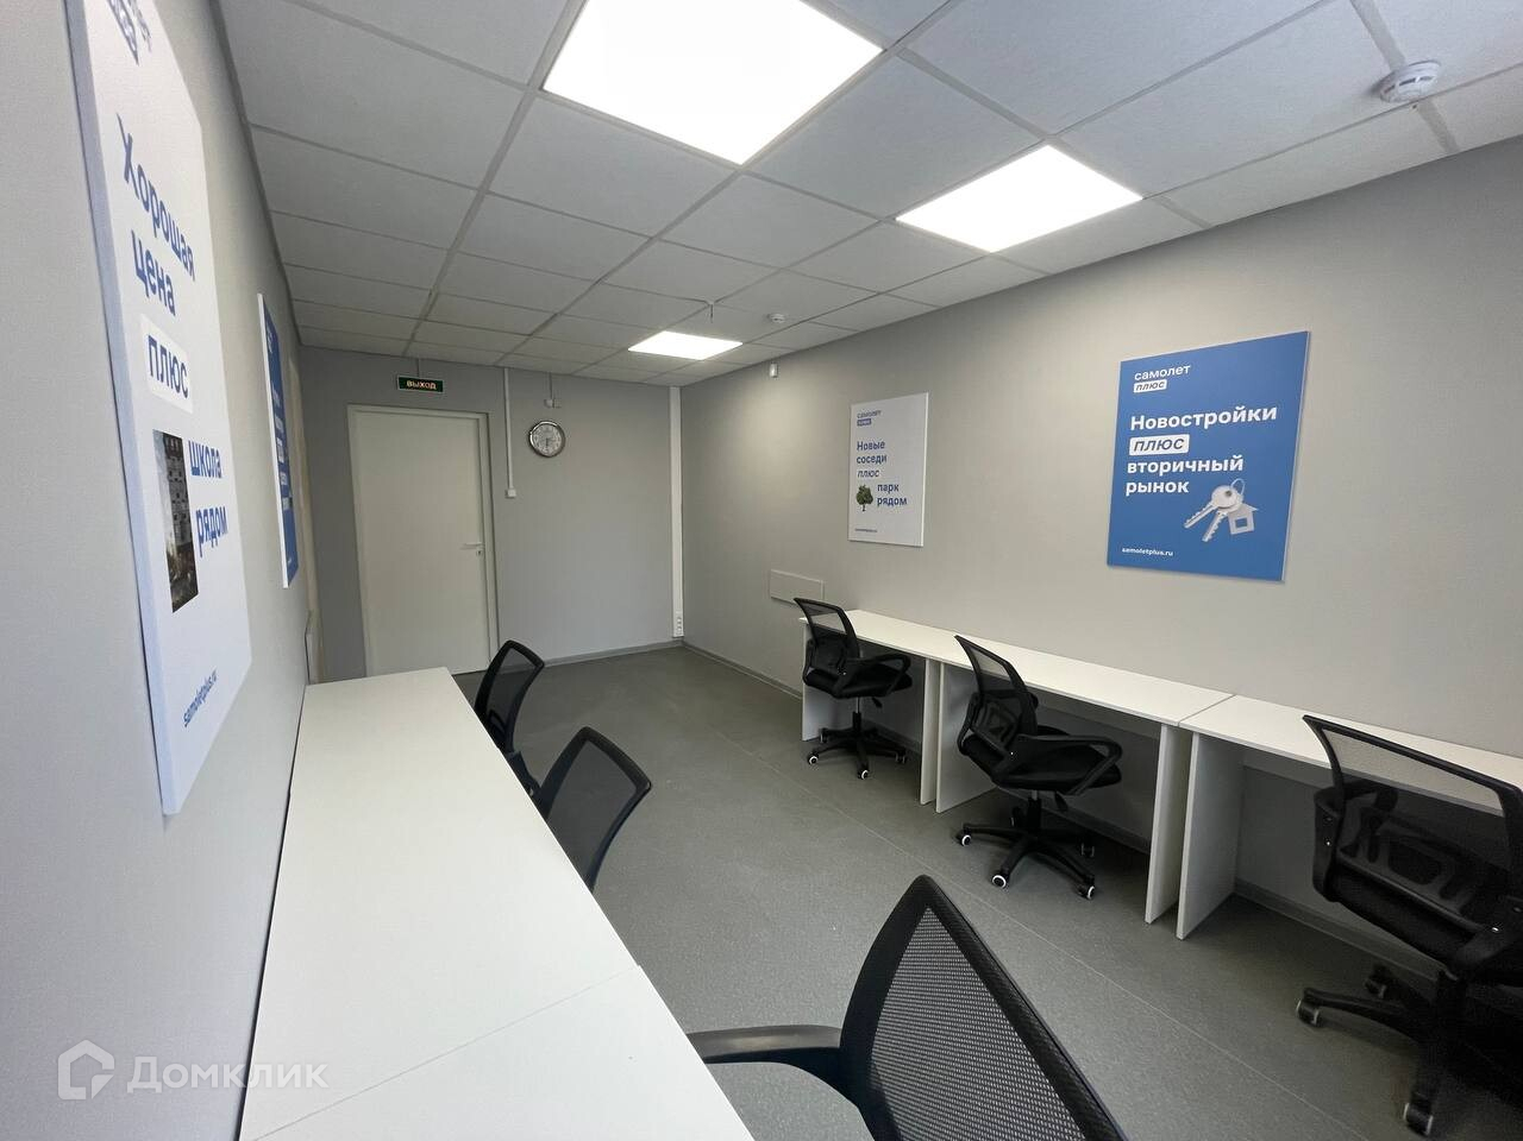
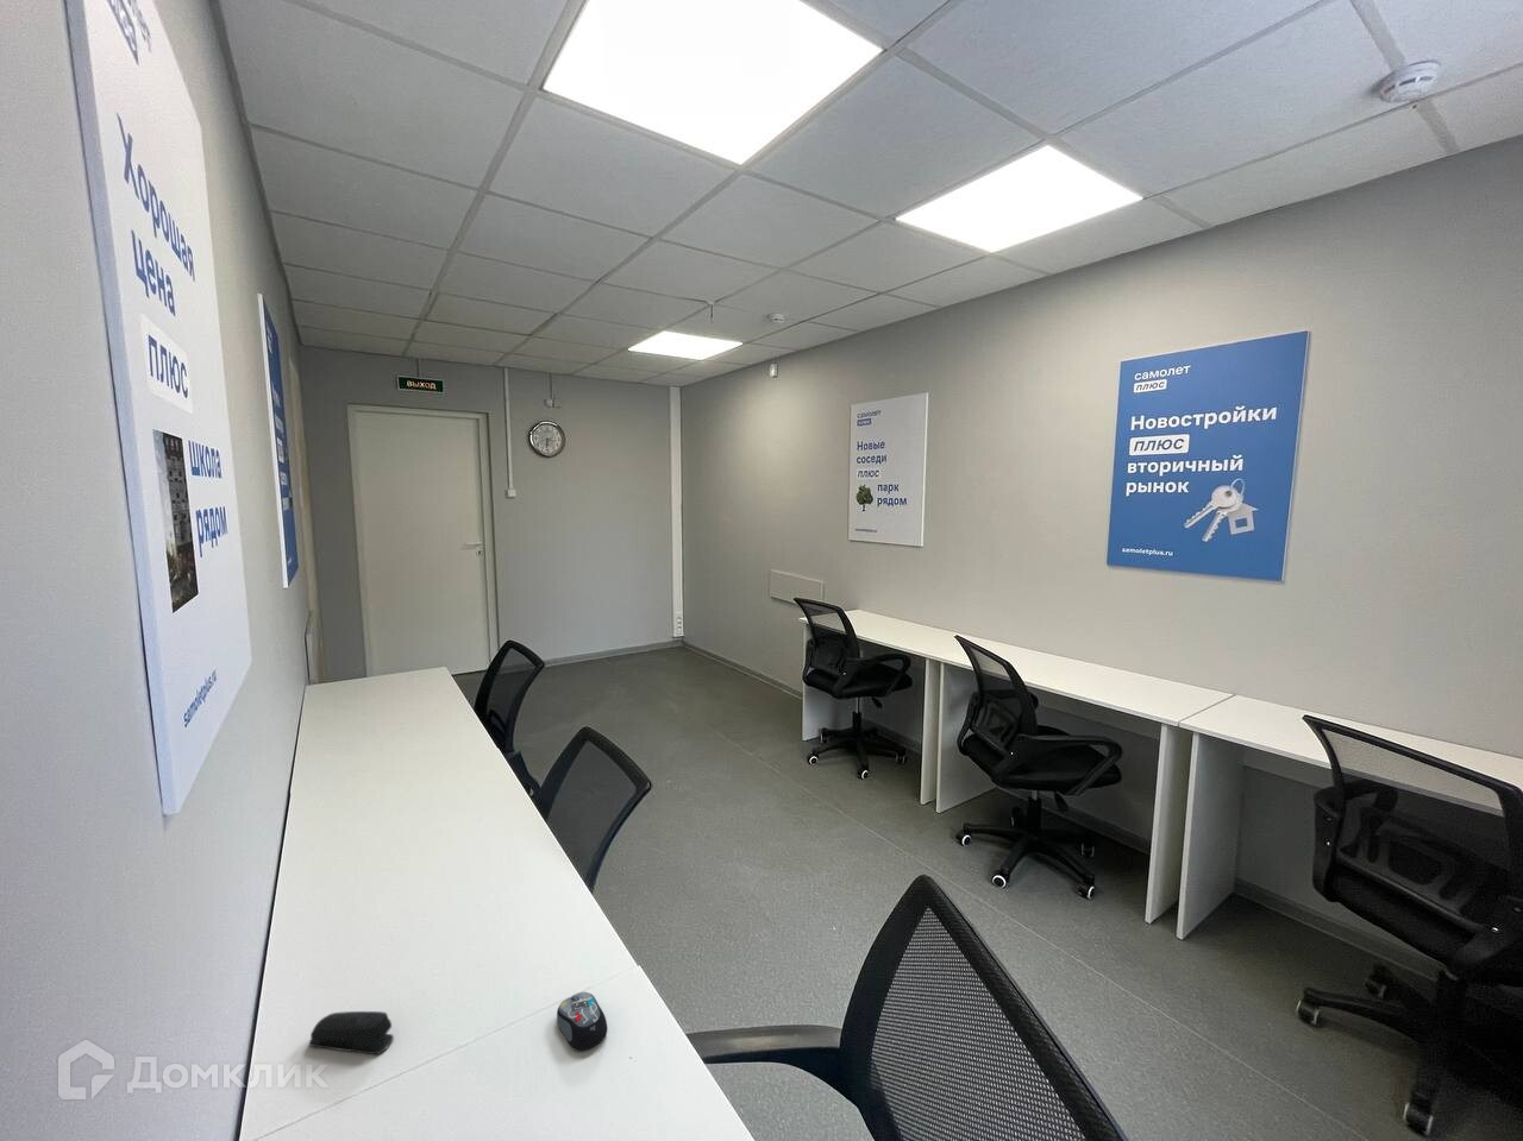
+ stapler (350, 1028)
+ computer mouse (582, 1015)
